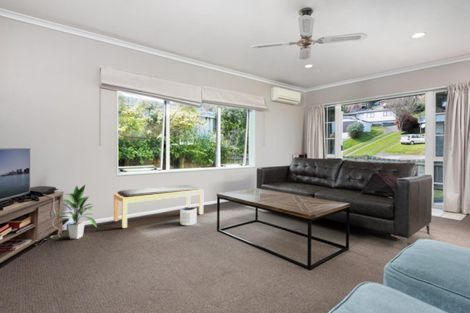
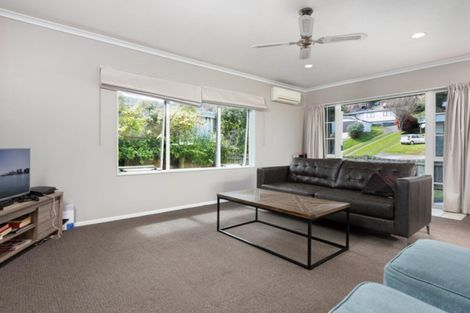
- indoor plant (77, 211)
- bench (160, 198)
- planter (188, 215)
